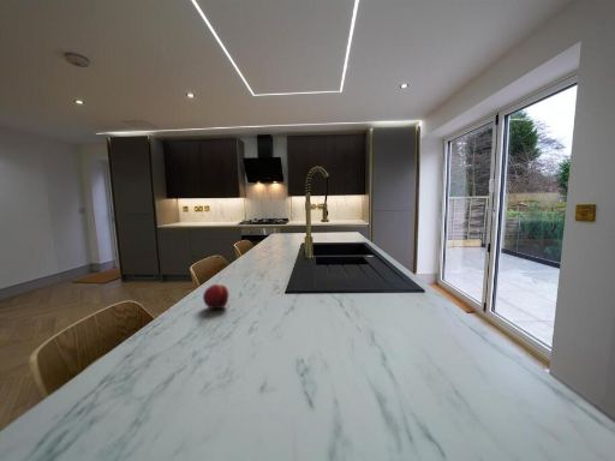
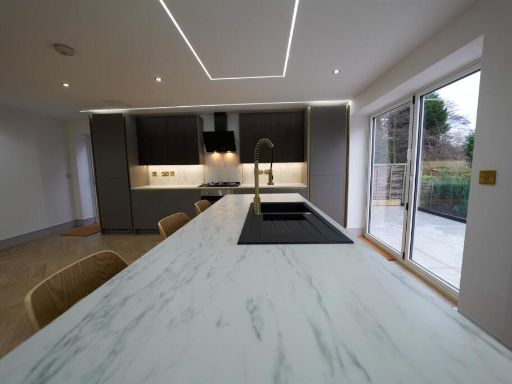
- fruit (215, 295)
